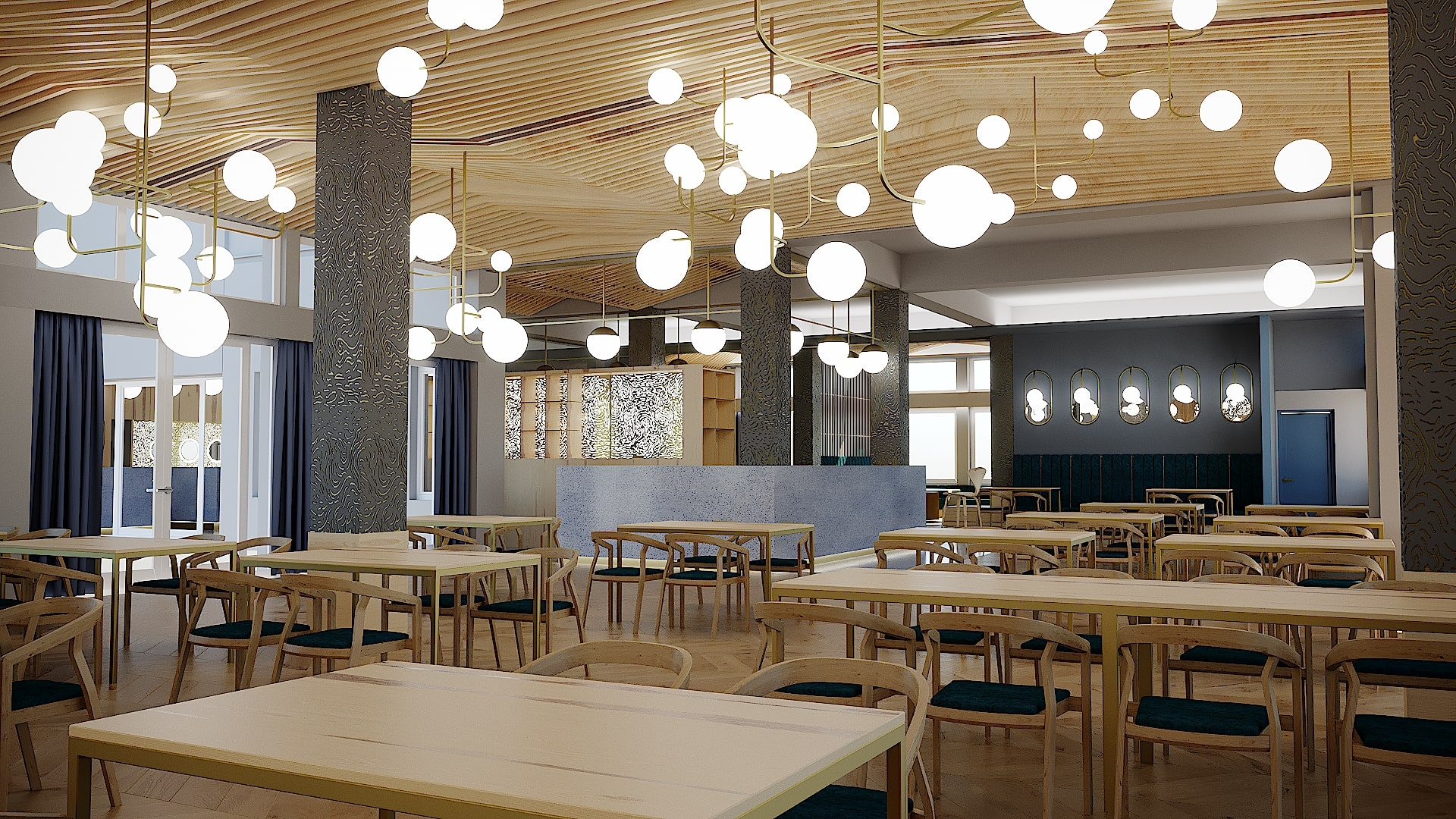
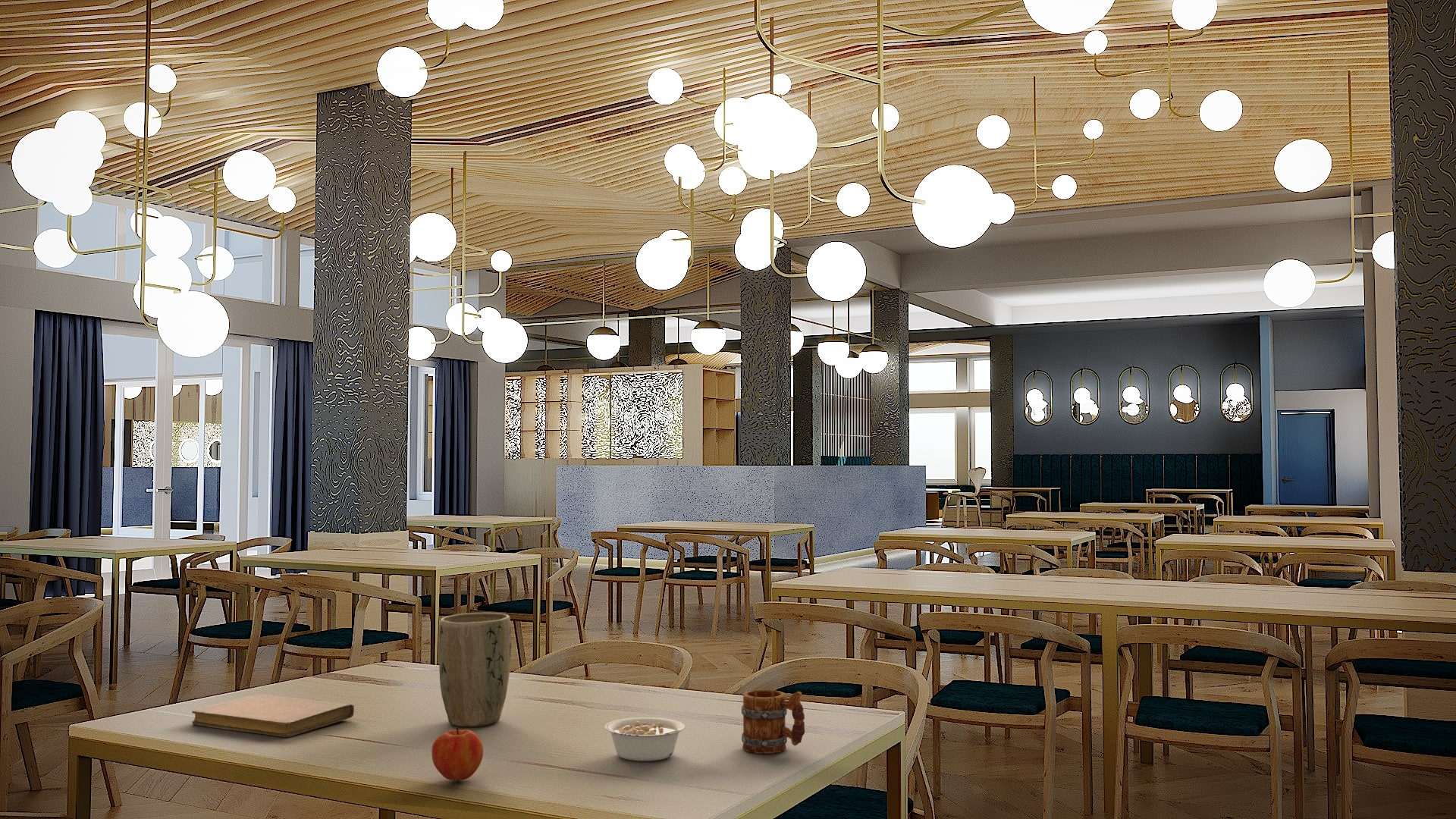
+ plant pot (475, 669)
+ mug (773, 719)
+ legume (648, 737)
+ apple (457, 753)
+ notebook (273, 714)
